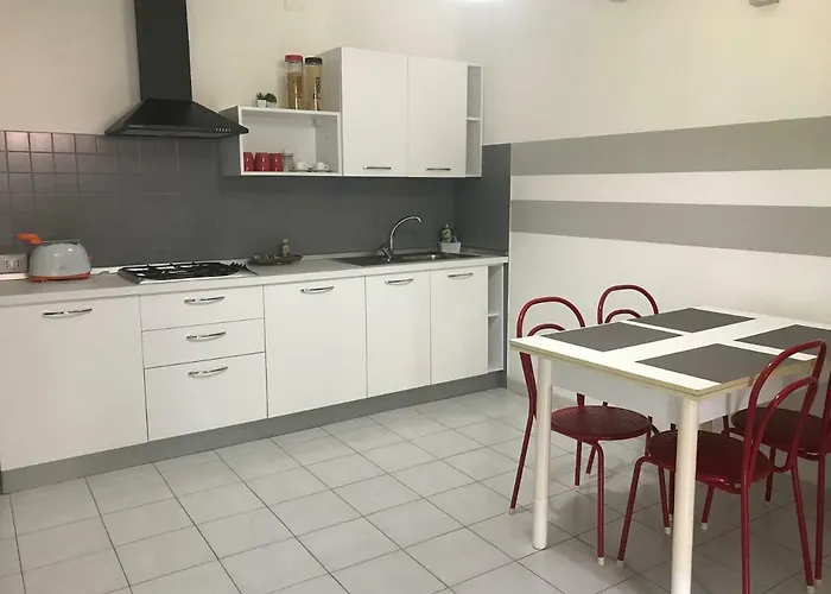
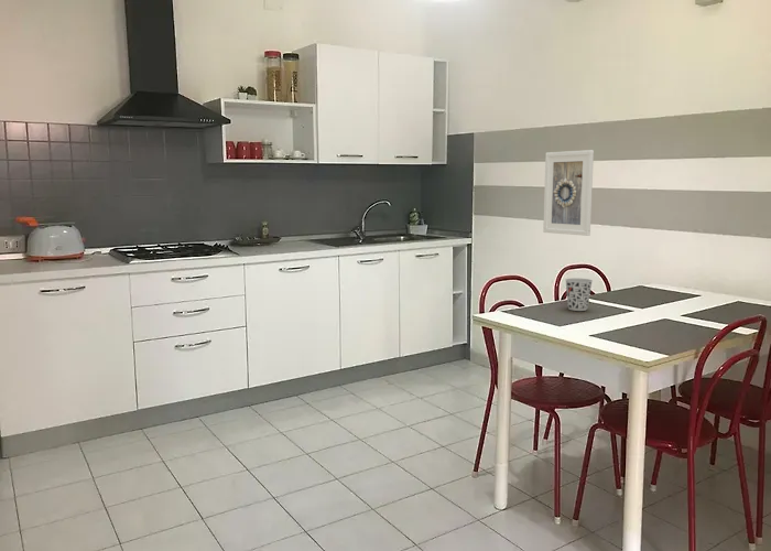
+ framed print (567, 193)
+ cup (578, 294)
